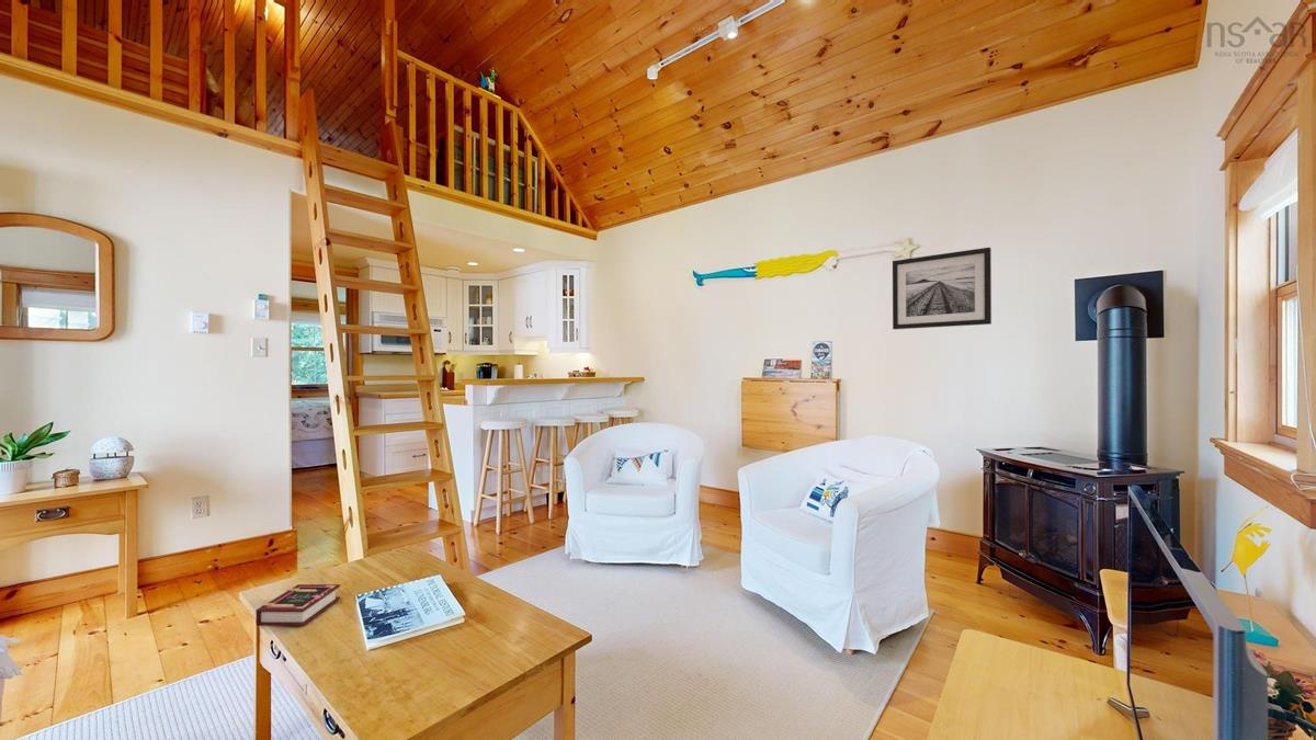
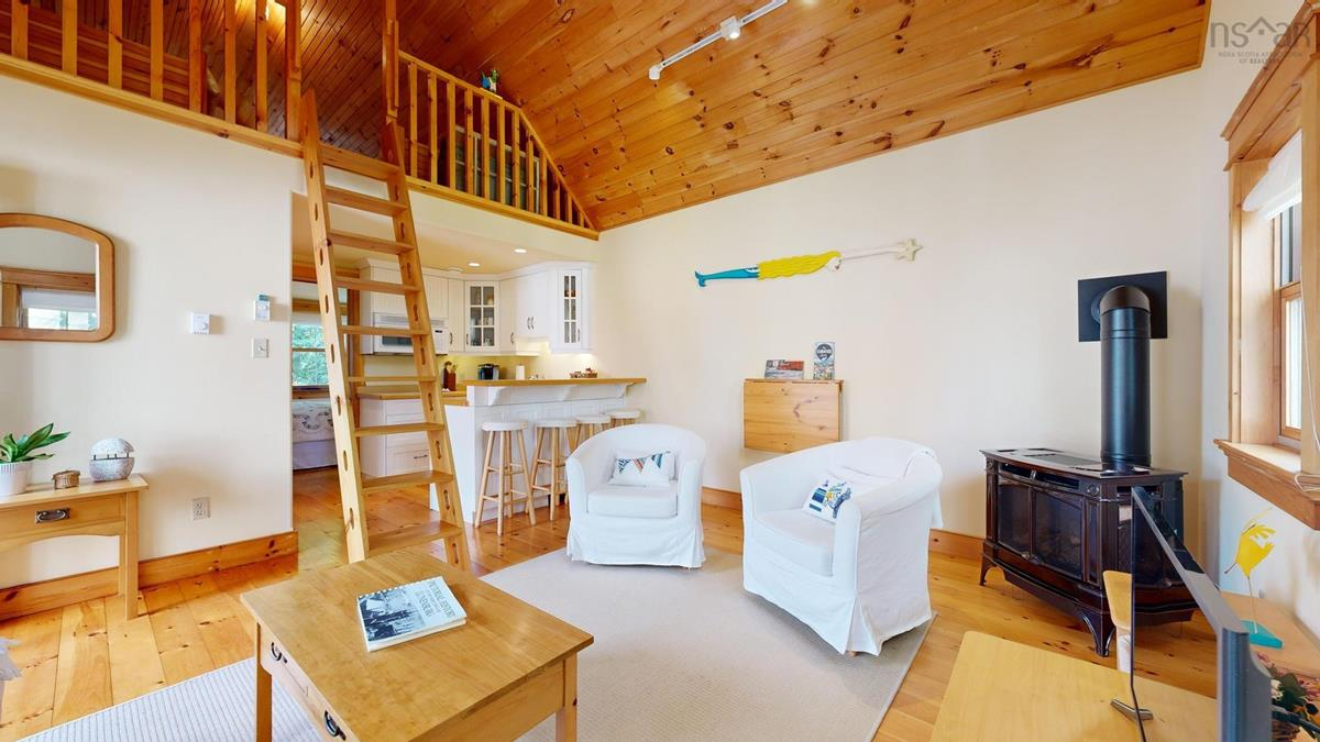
- wall art (939, 291)
- book (299, 603)
